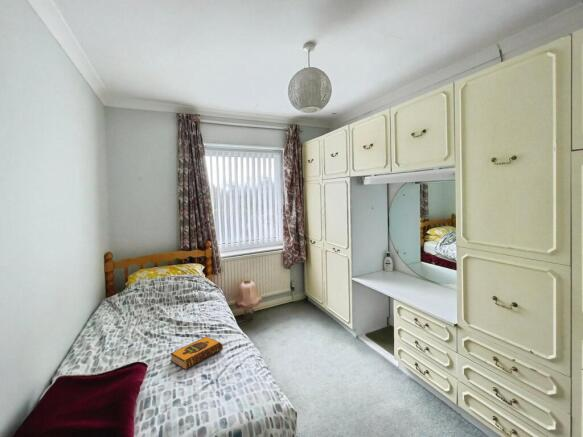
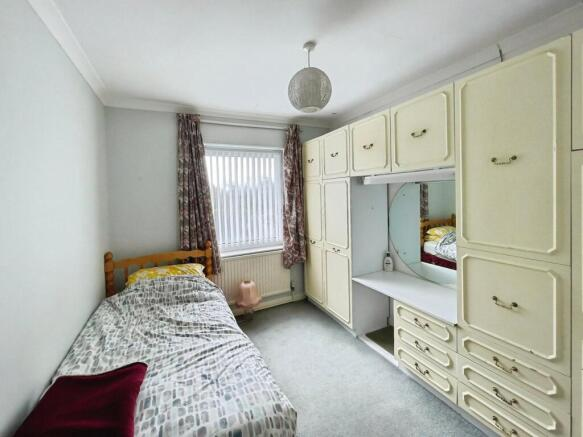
- hardback book (197, 352)
